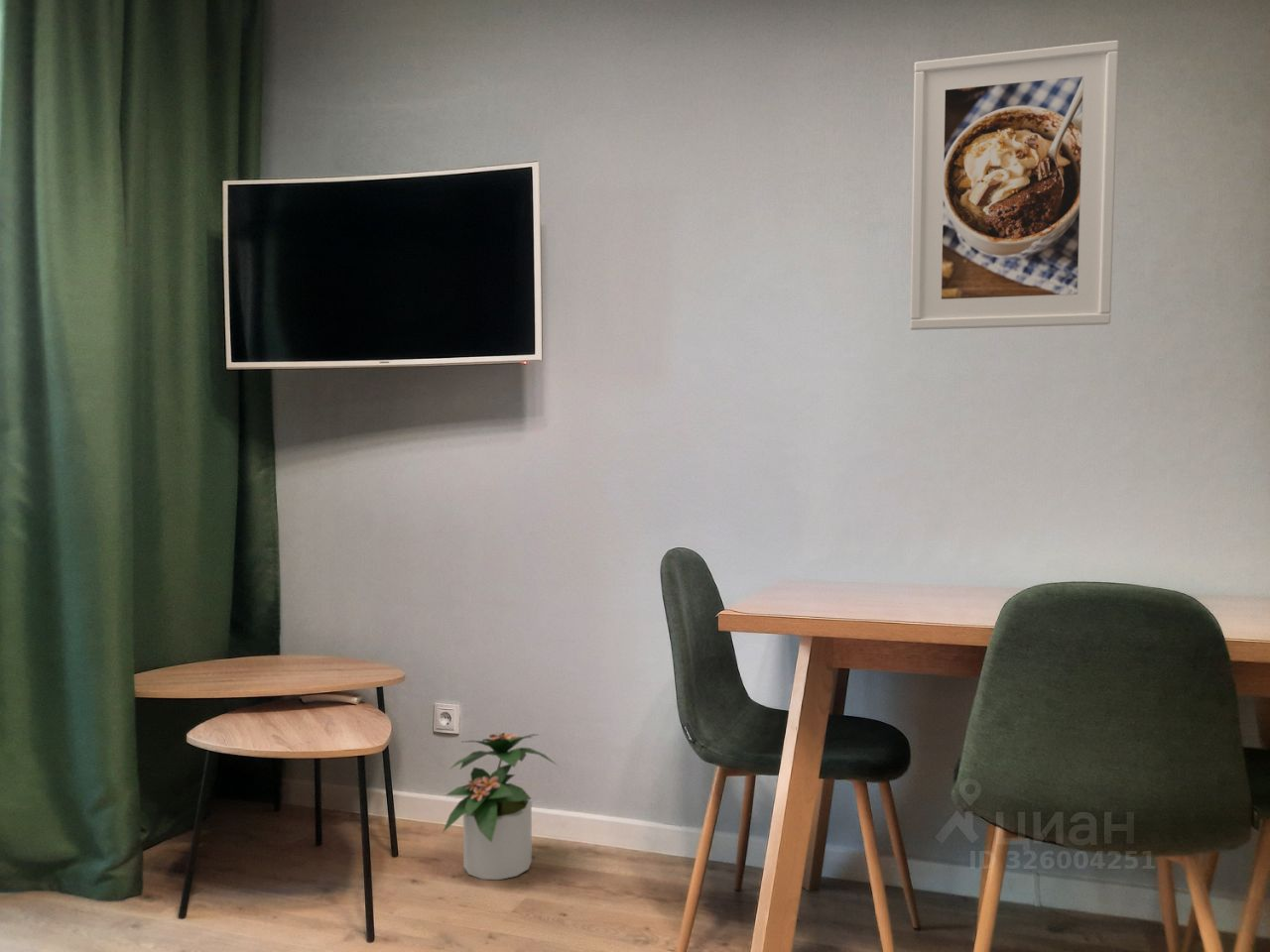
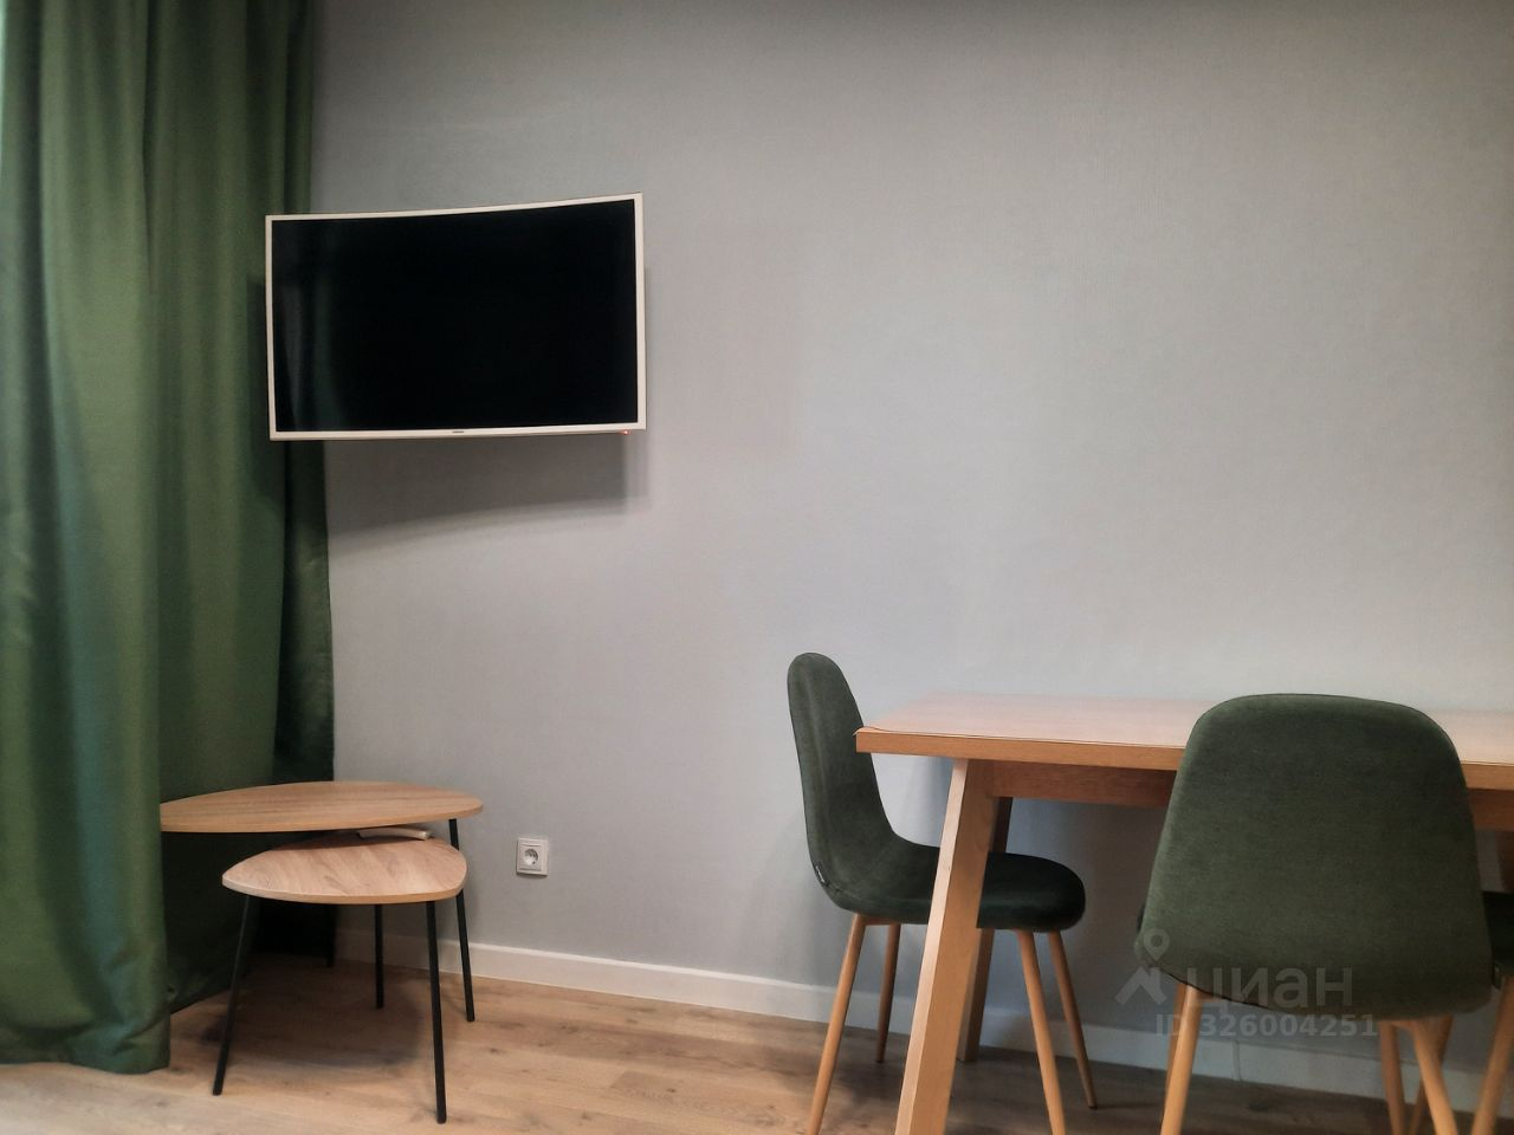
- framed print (1010, 190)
- potted plant (497, 796)
